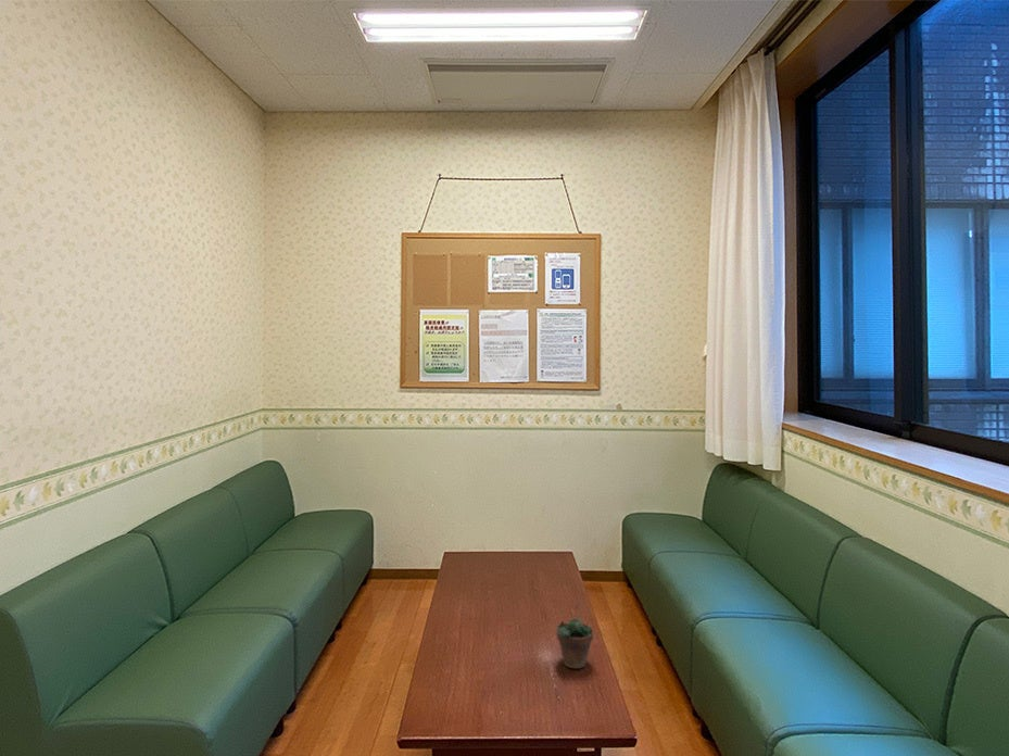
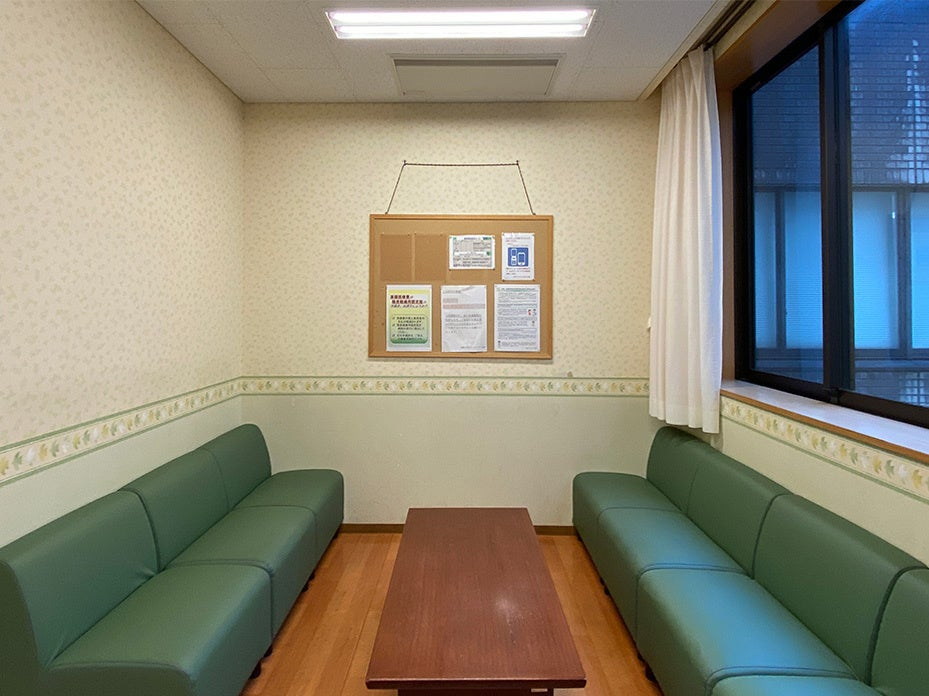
- succulent plant (575, 632)
